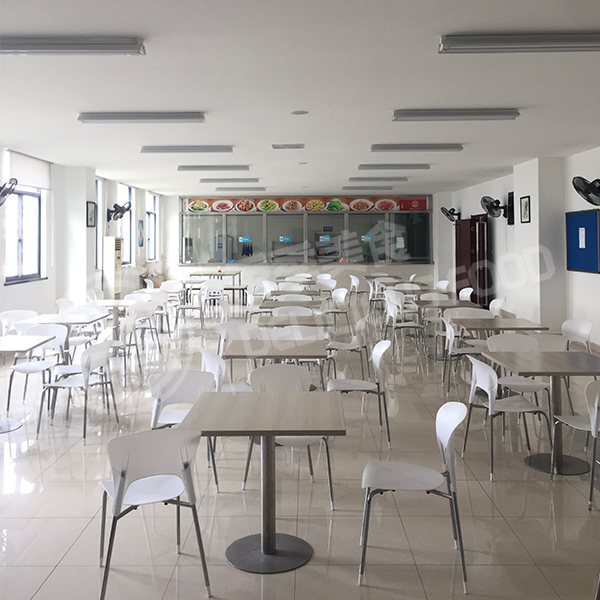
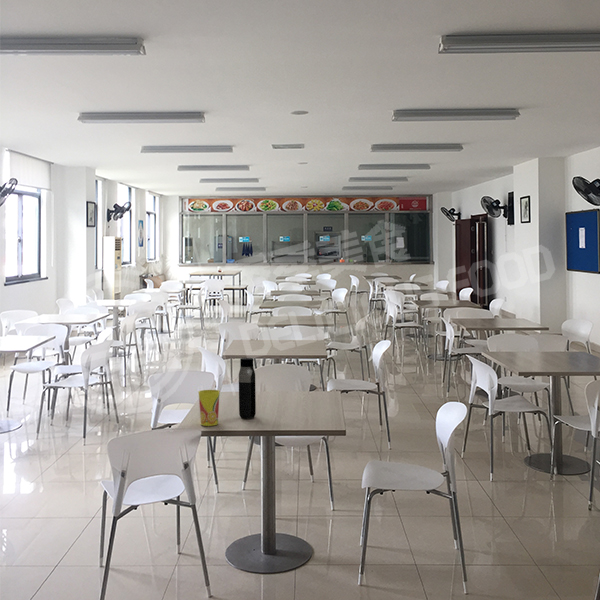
+ water bottle (247, 388)
+ cup (209, 407)
